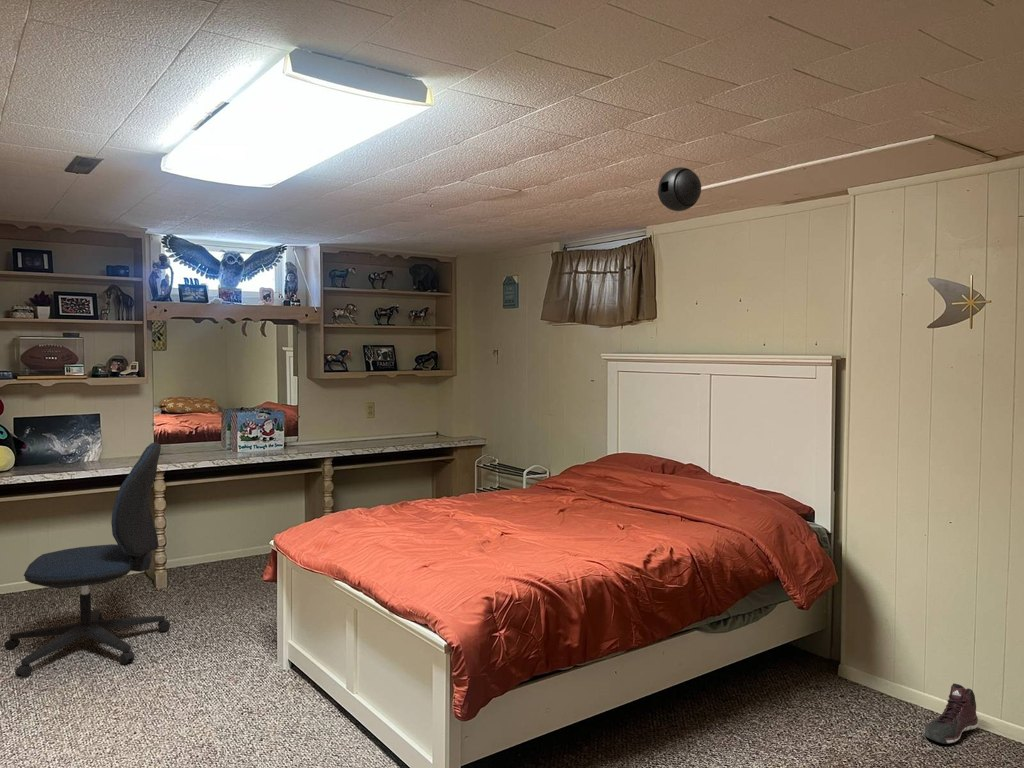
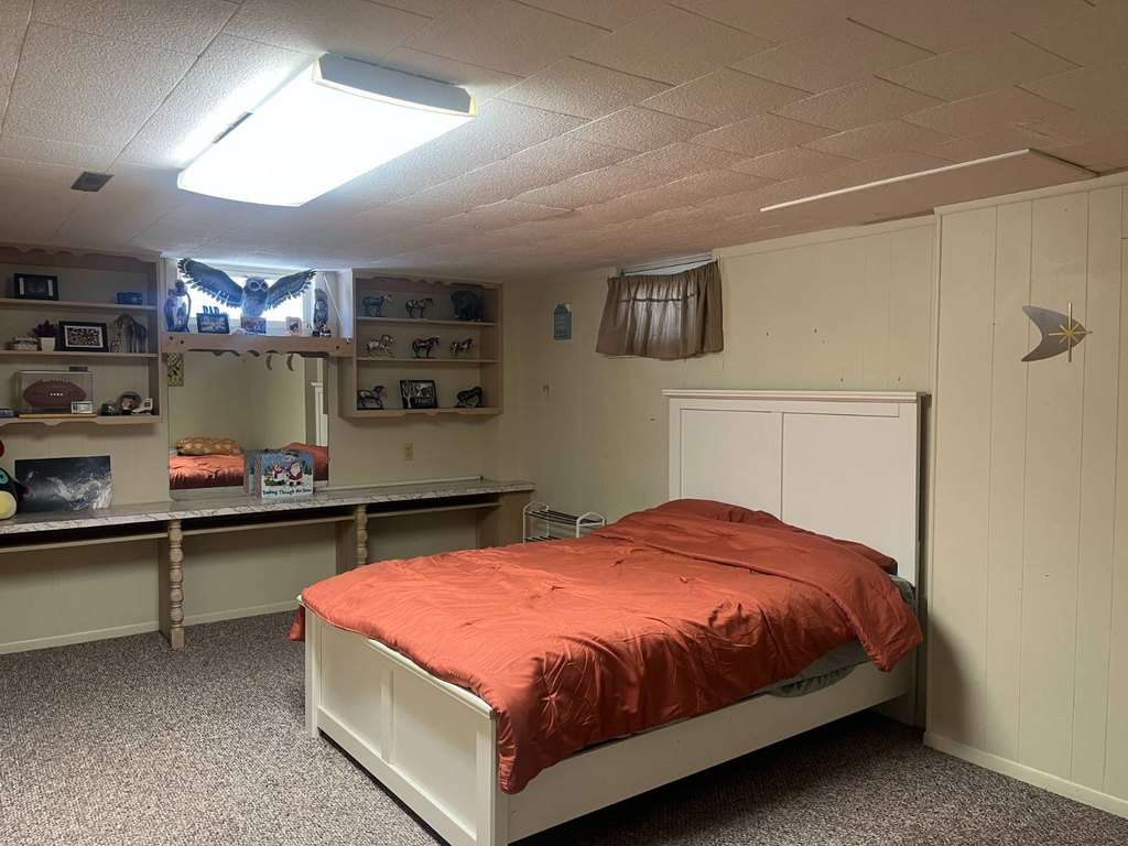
- office chair (85, 547)
- sneaker (950, 709)
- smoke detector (679, 189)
